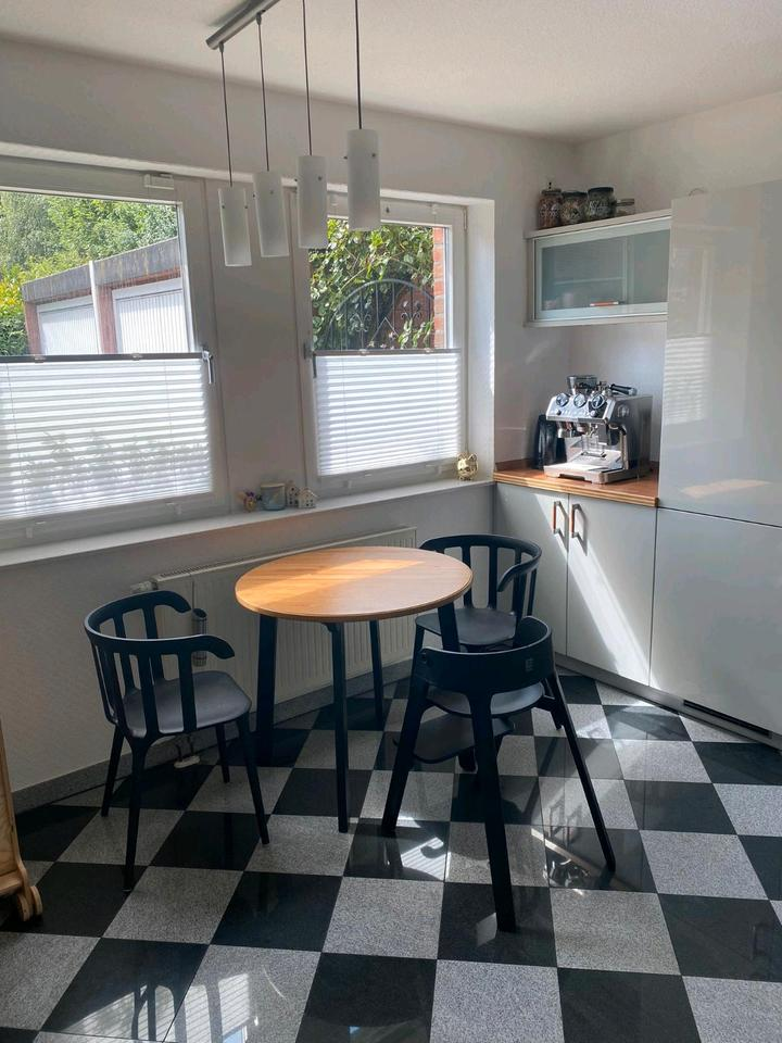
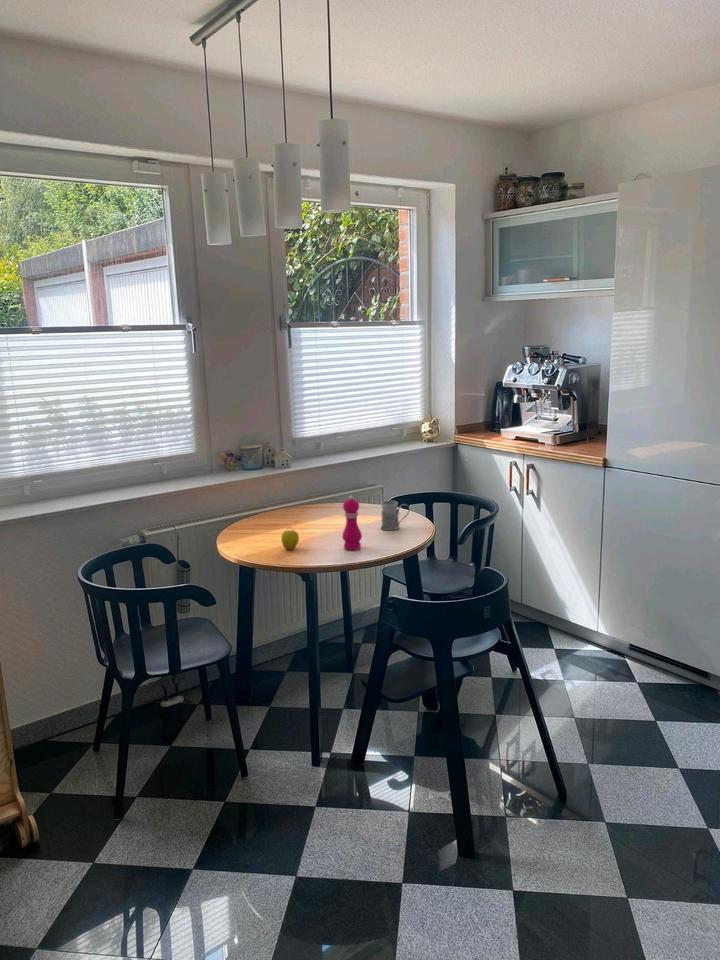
+ pepper mill (351, 521)
+ mug (395, 514)
+ apple (290, 538)
